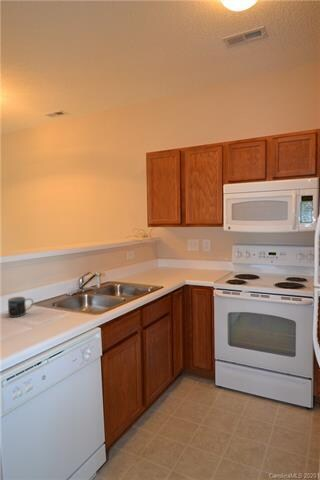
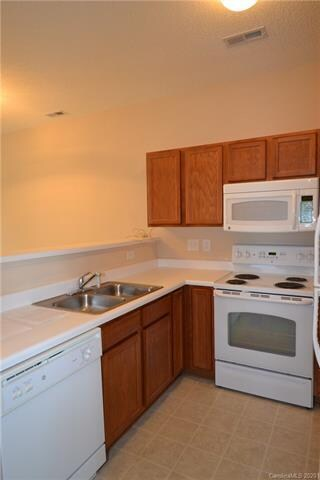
- mug (21, 306)
